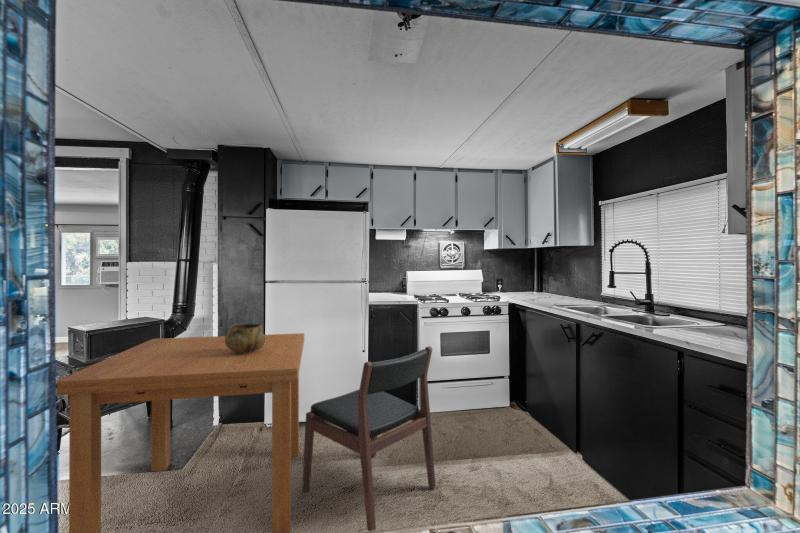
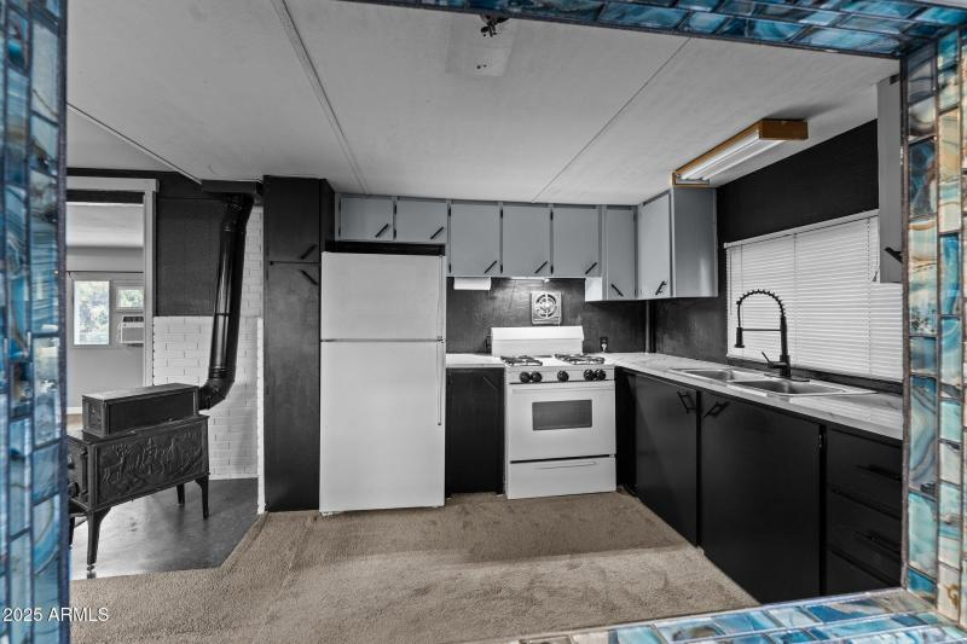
- decorative bowl (245, 338)
- dining table (212, 396)
- dining chair (369, 417)
